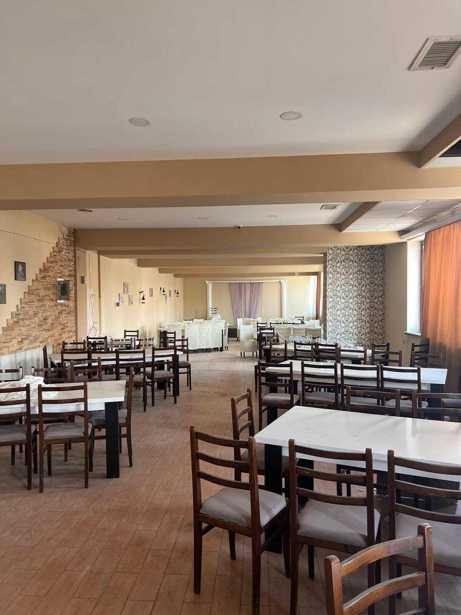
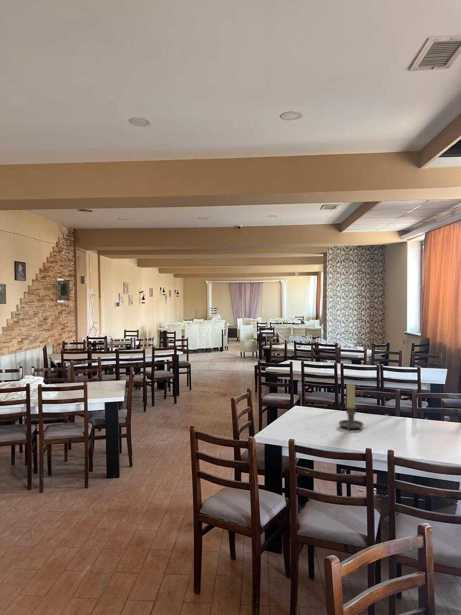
+ candle holder (350, 404)
